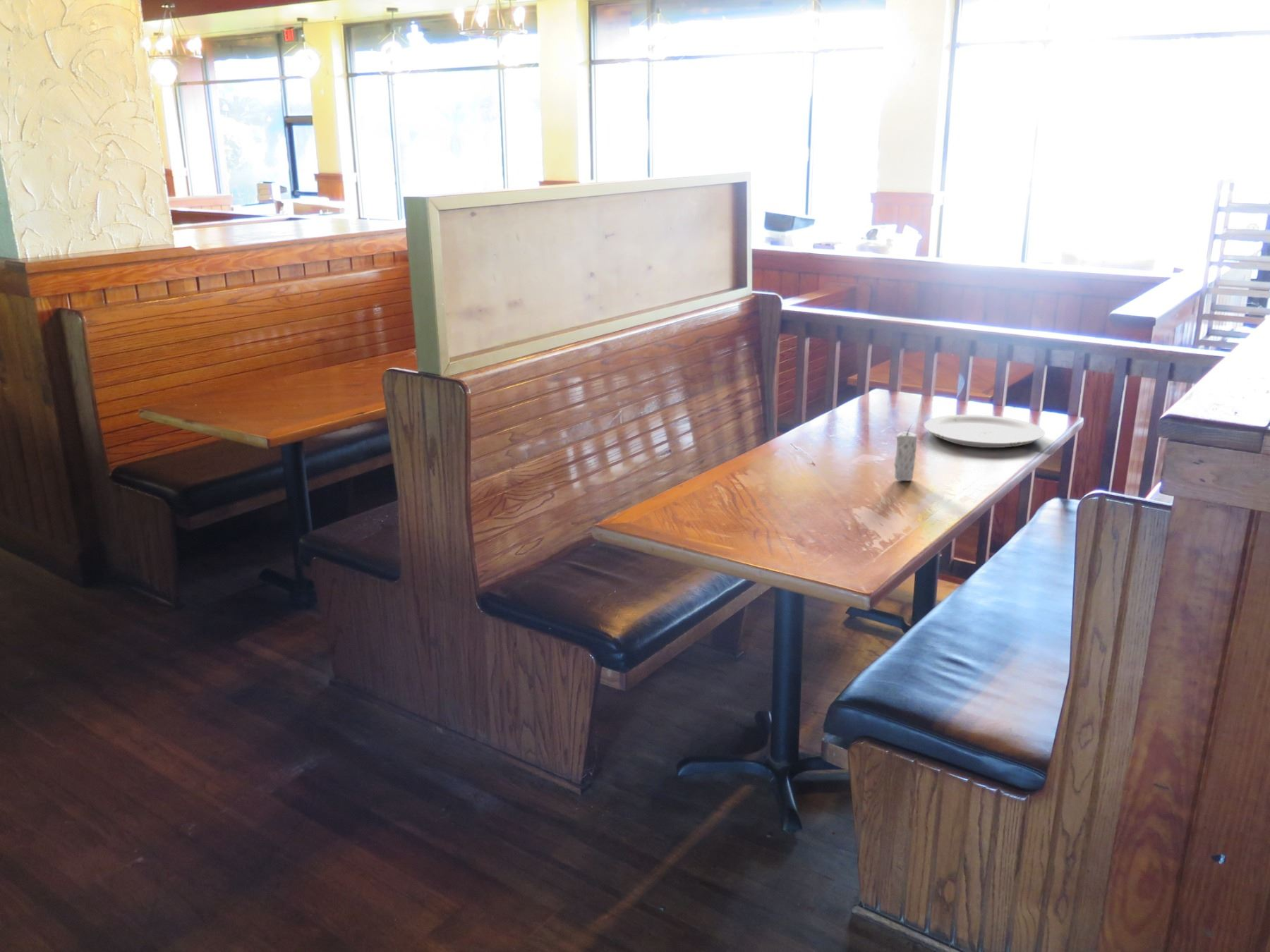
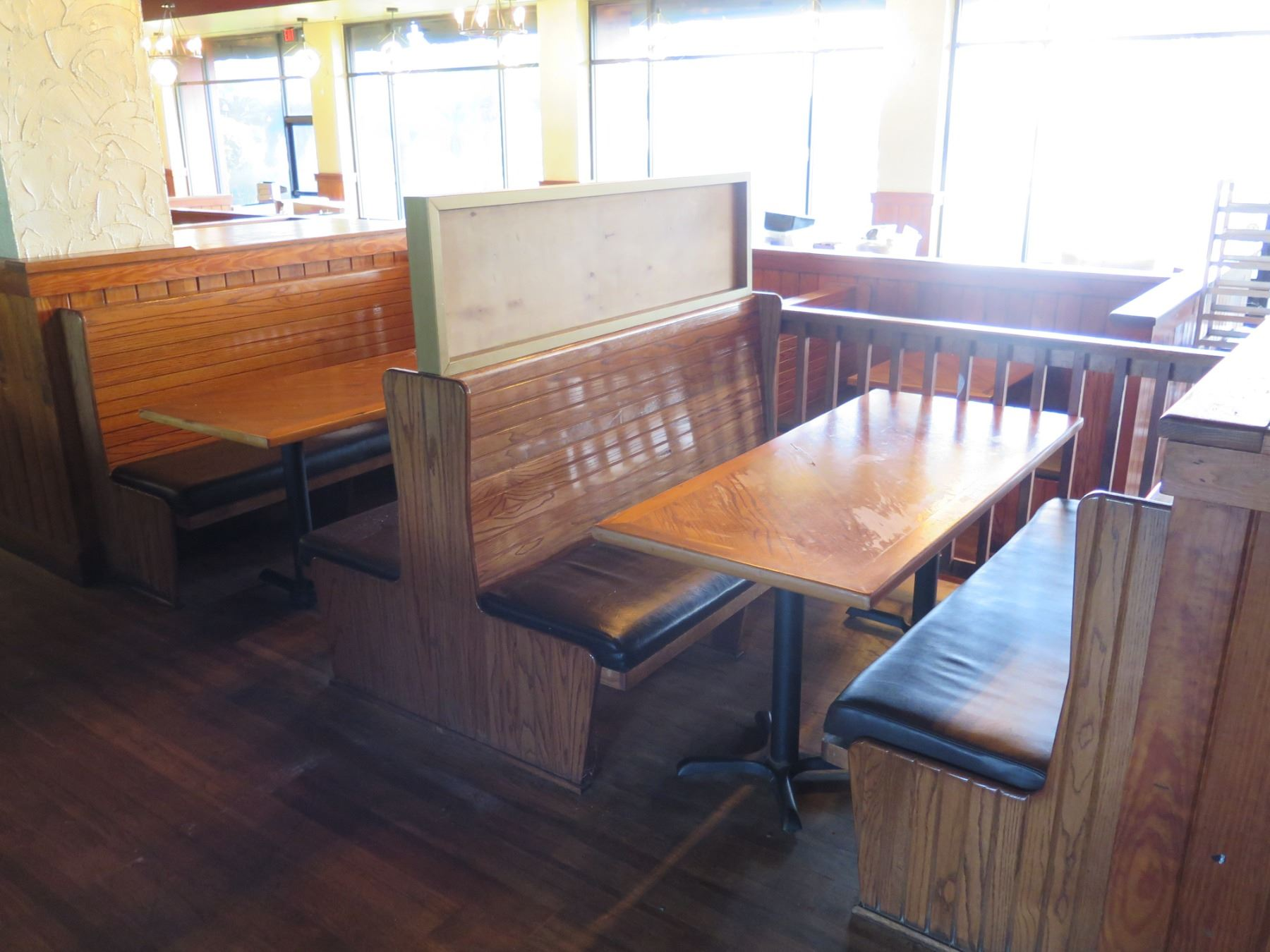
- candle (905, 451)
- plate (983, 432)
